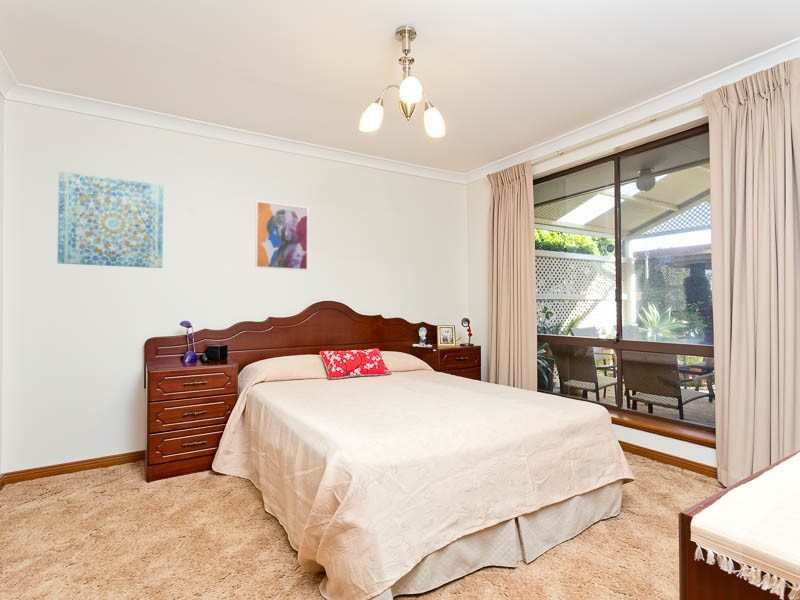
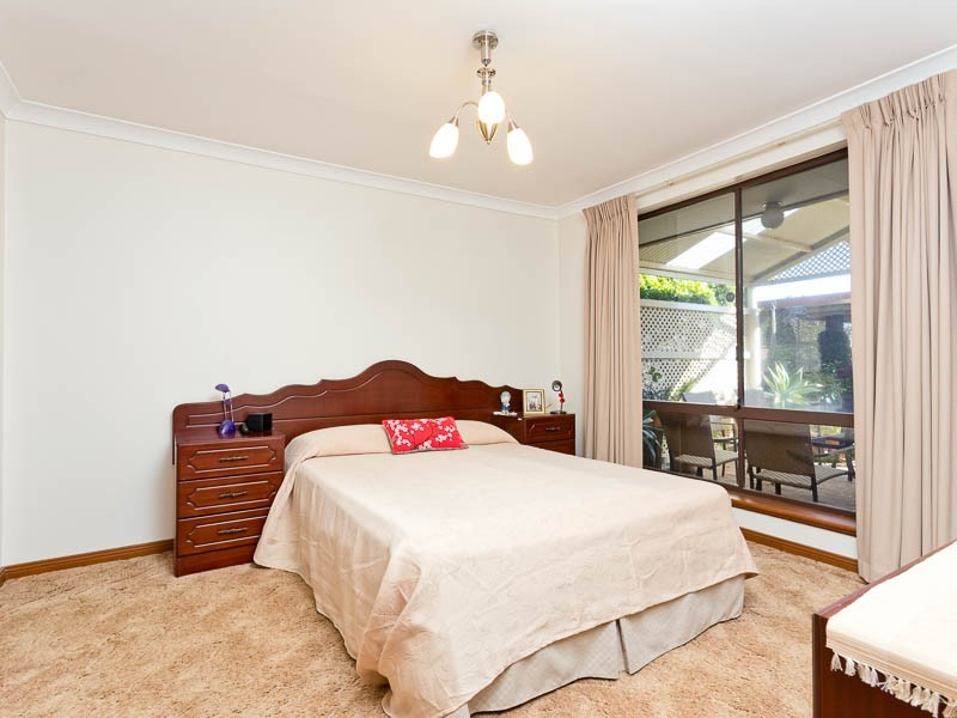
- wall art (282, 236)
- wall art (113, 222)
